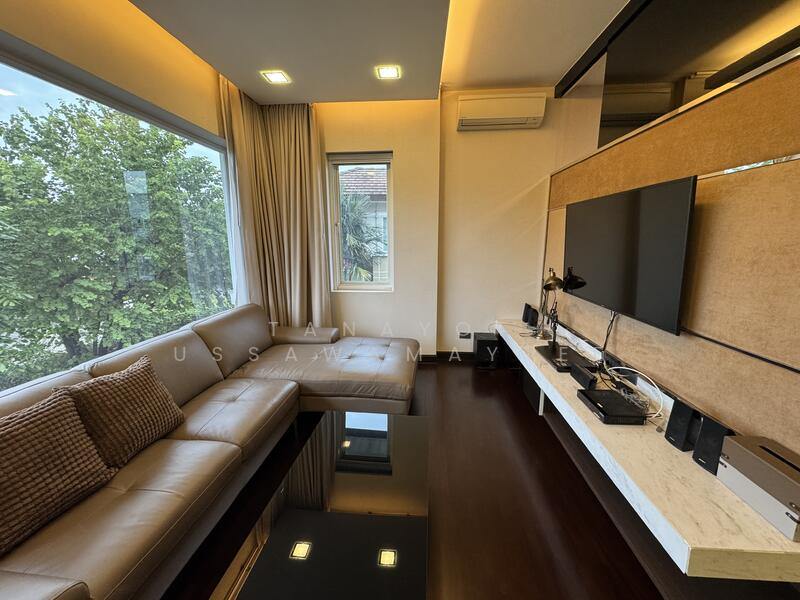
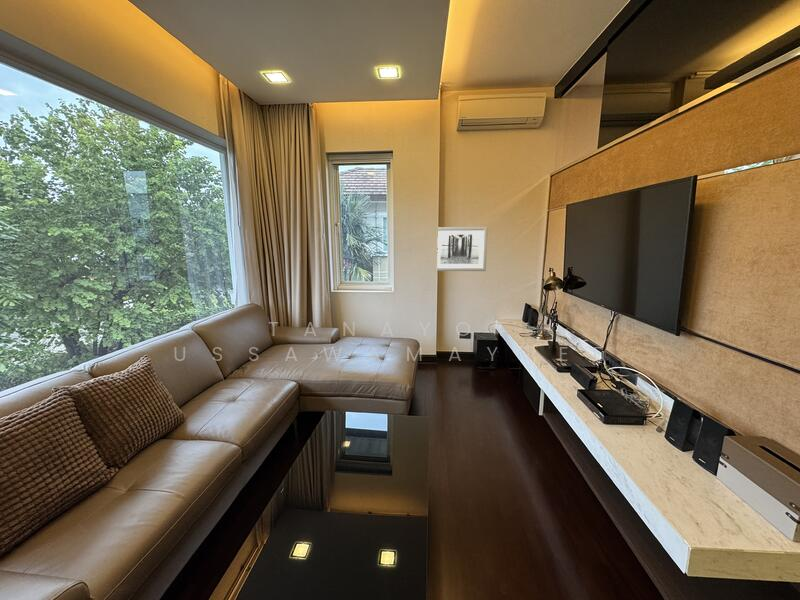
+ wall art (459, 249)
